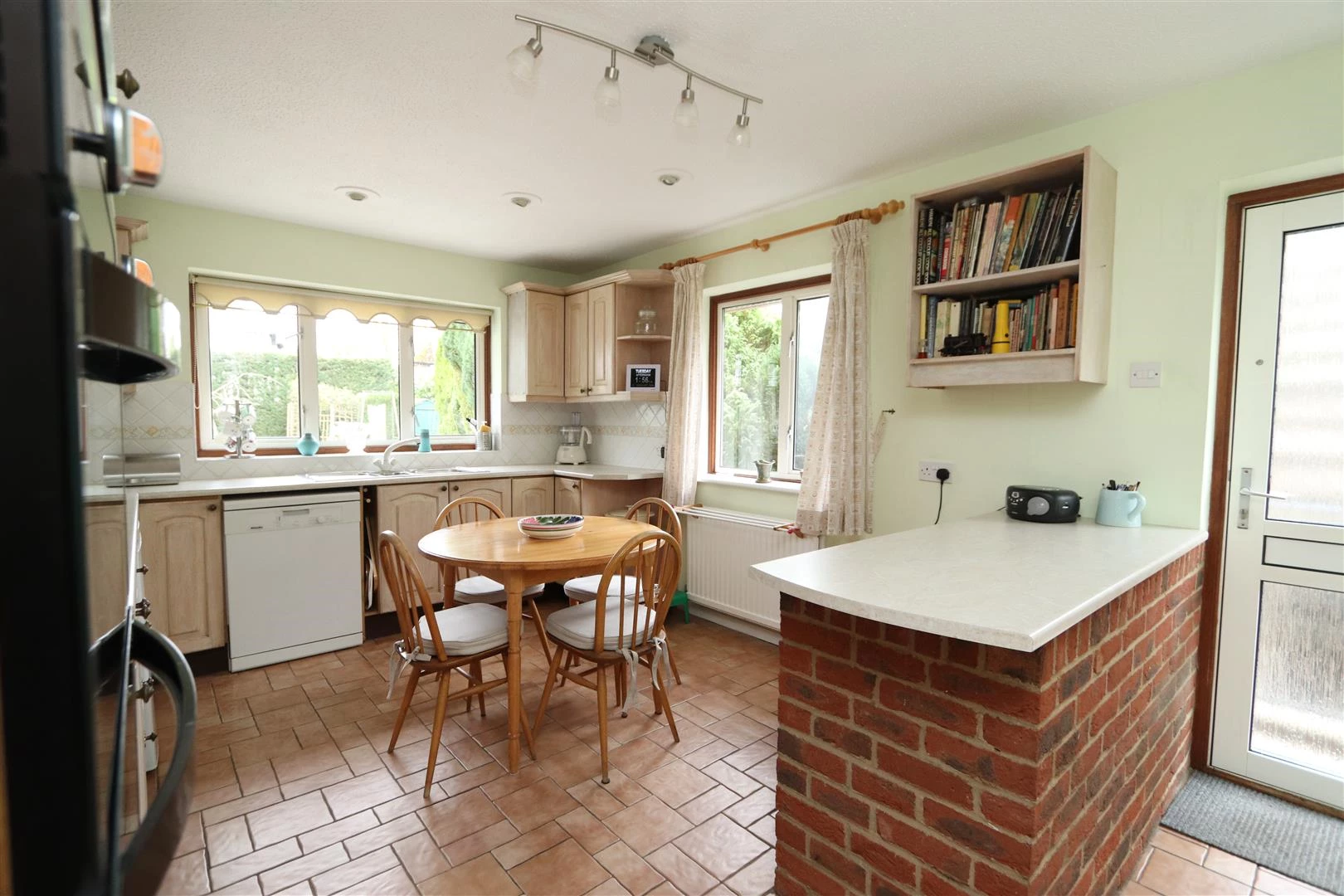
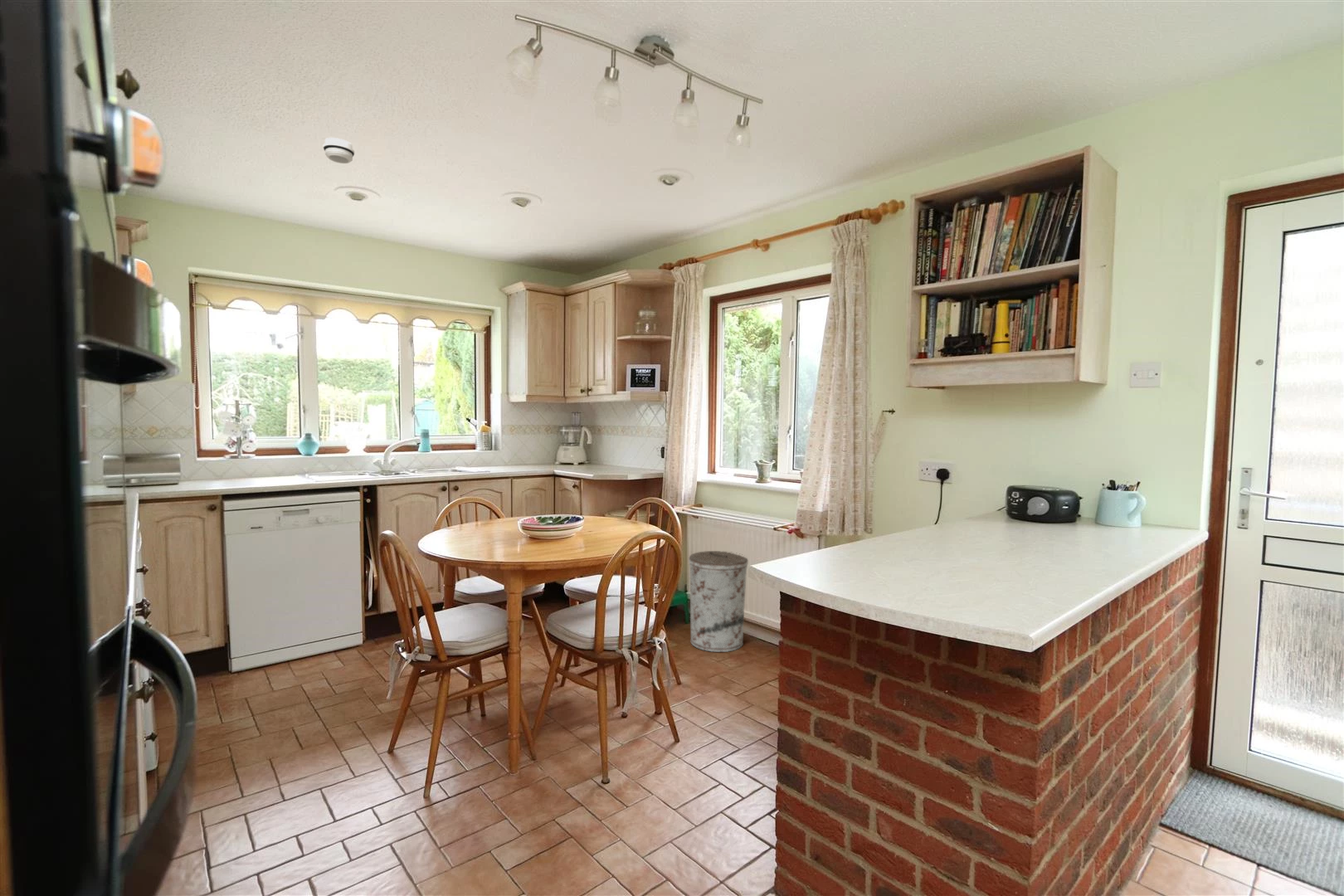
+ smoke detector (338, 151)
+ trash can (717, 597)
